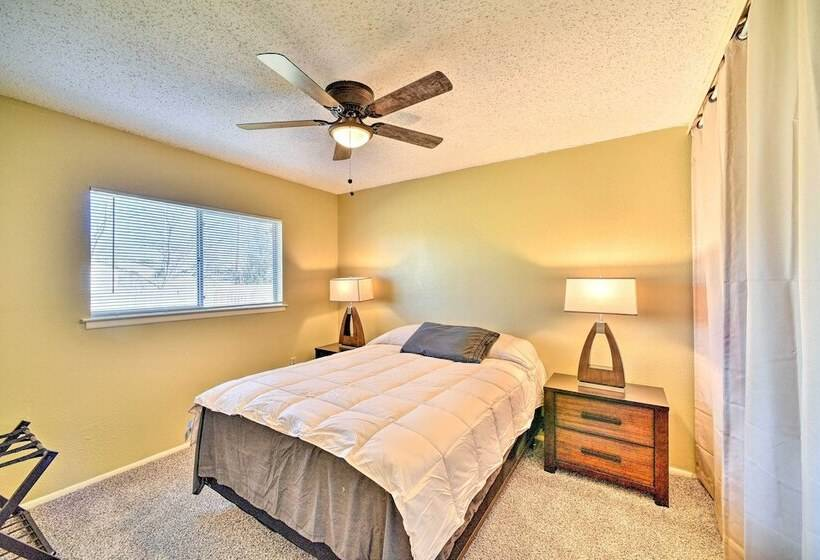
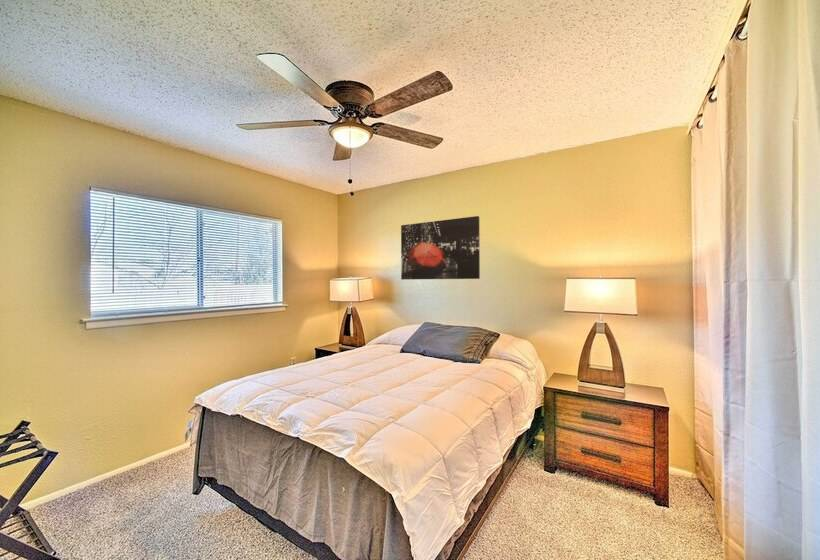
+ wall art (437, 250)
